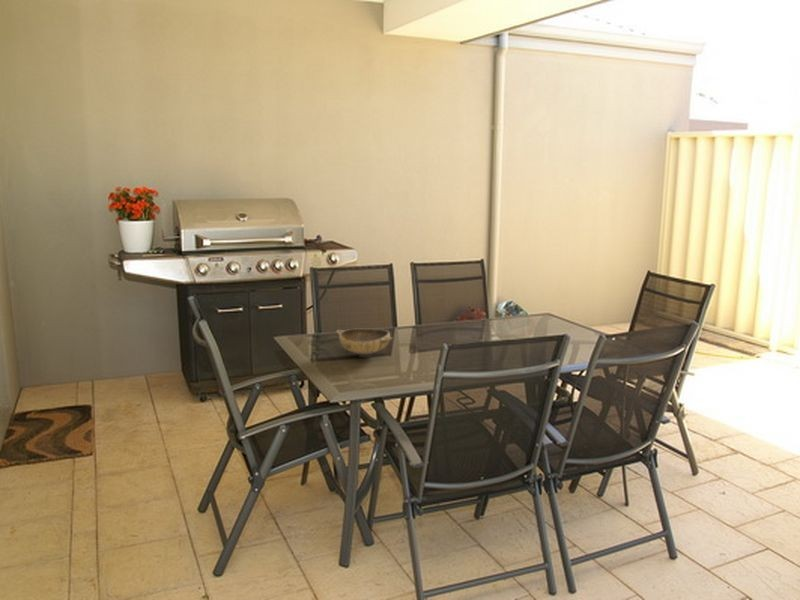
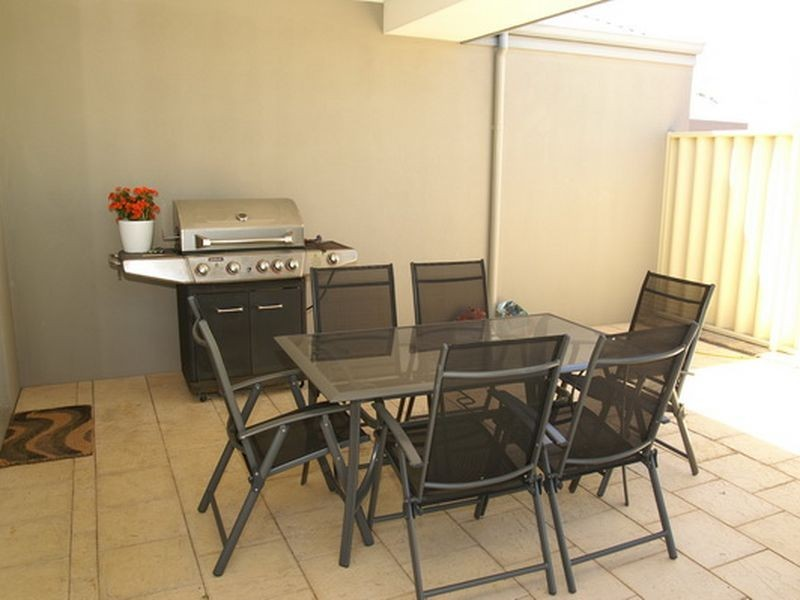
- bowl (364, 344)
